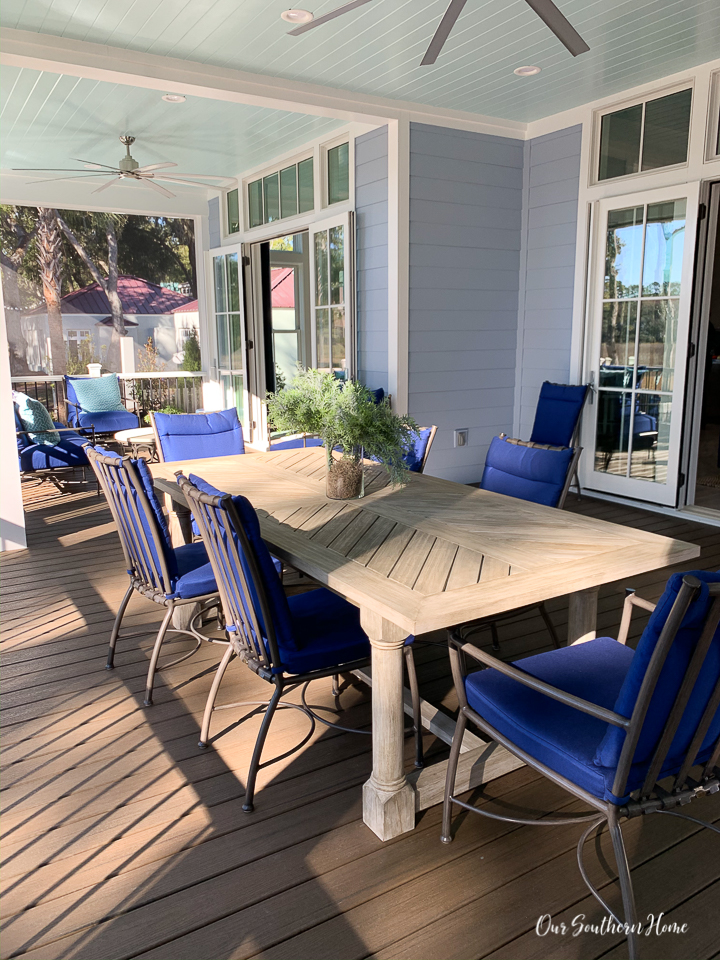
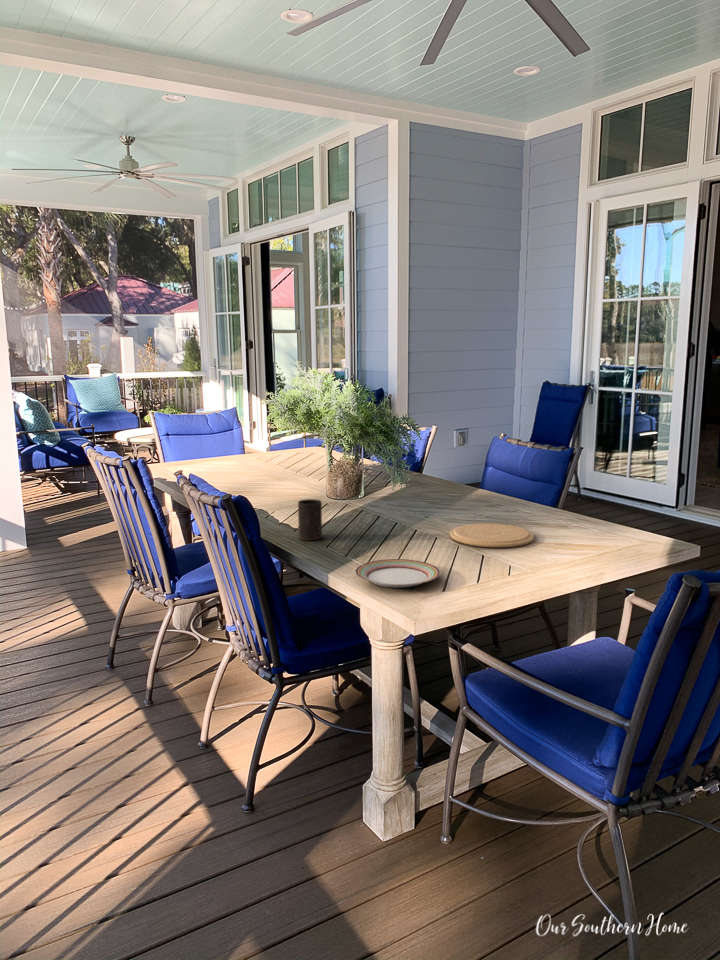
+ plate (491, 534)
+ plate (397, 574)
+ cup (310, 519)
